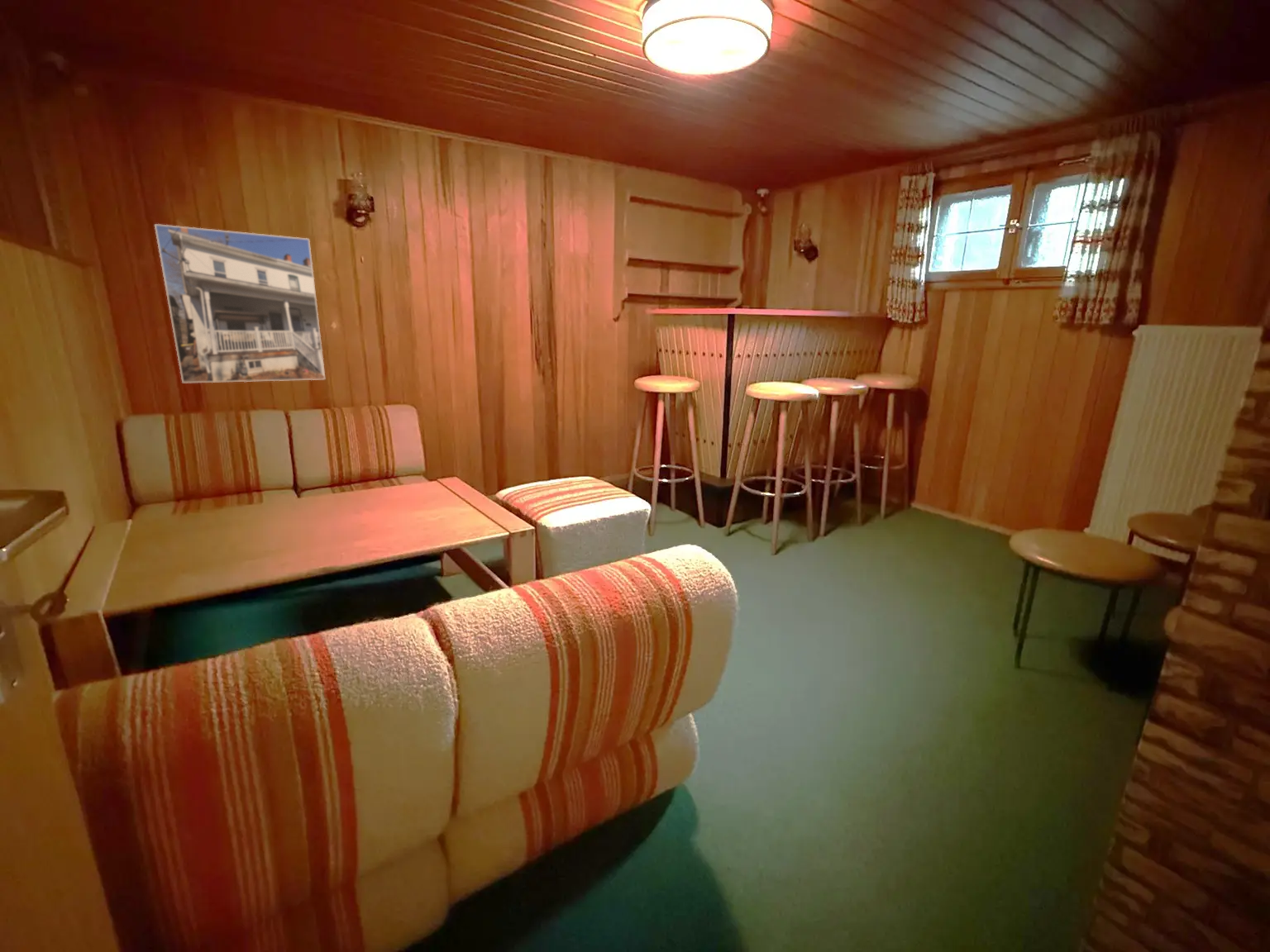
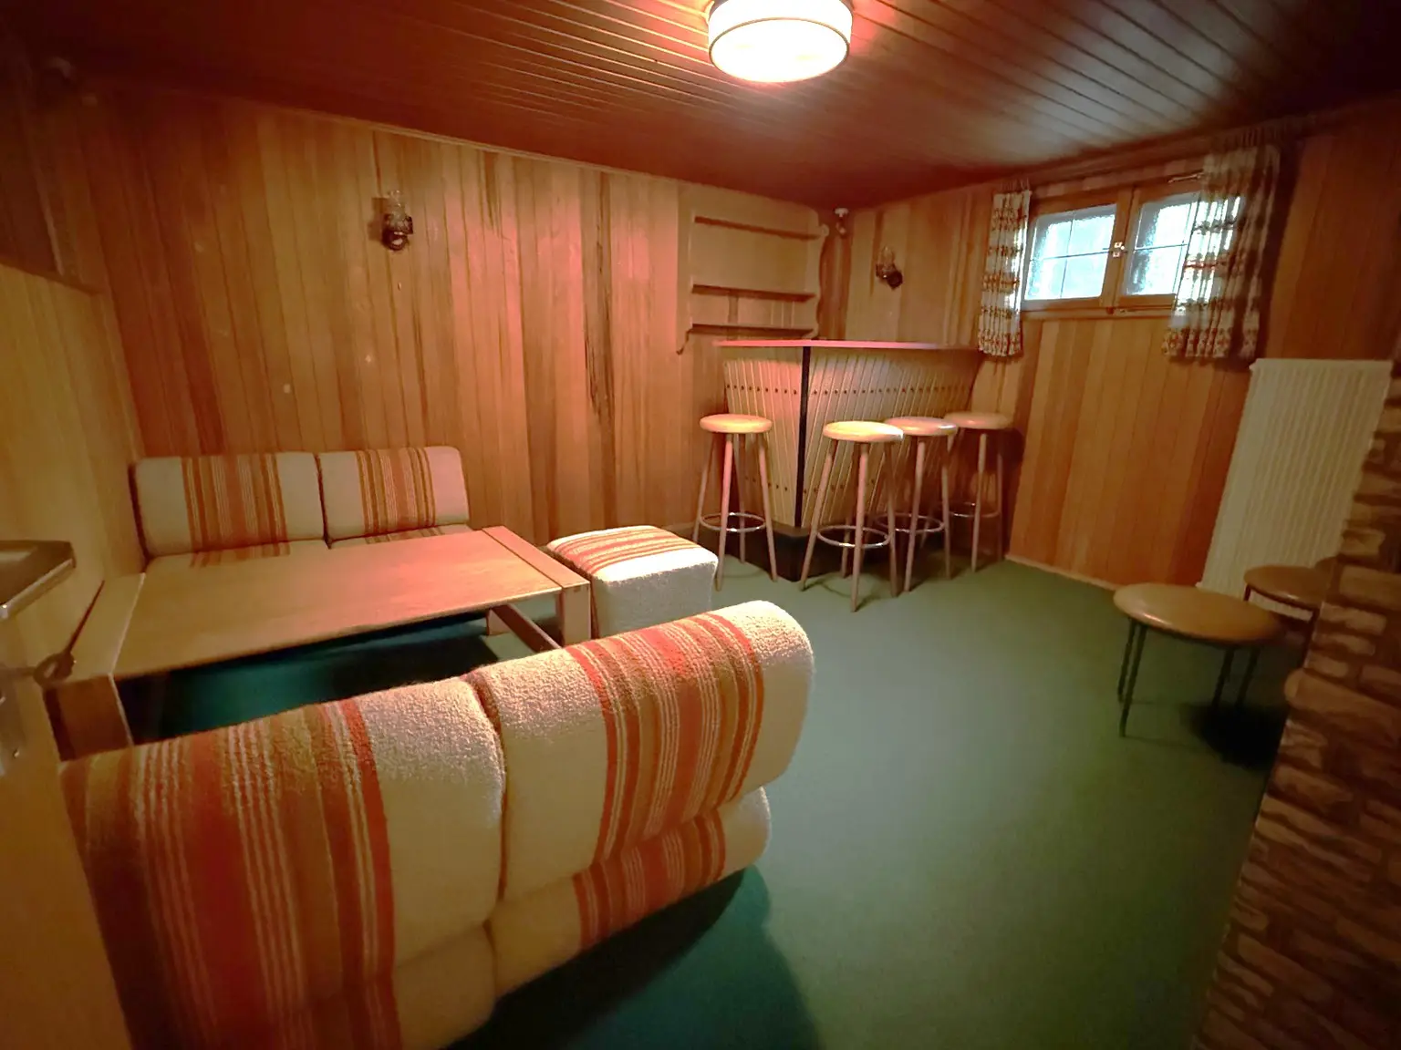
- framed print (247, 308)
